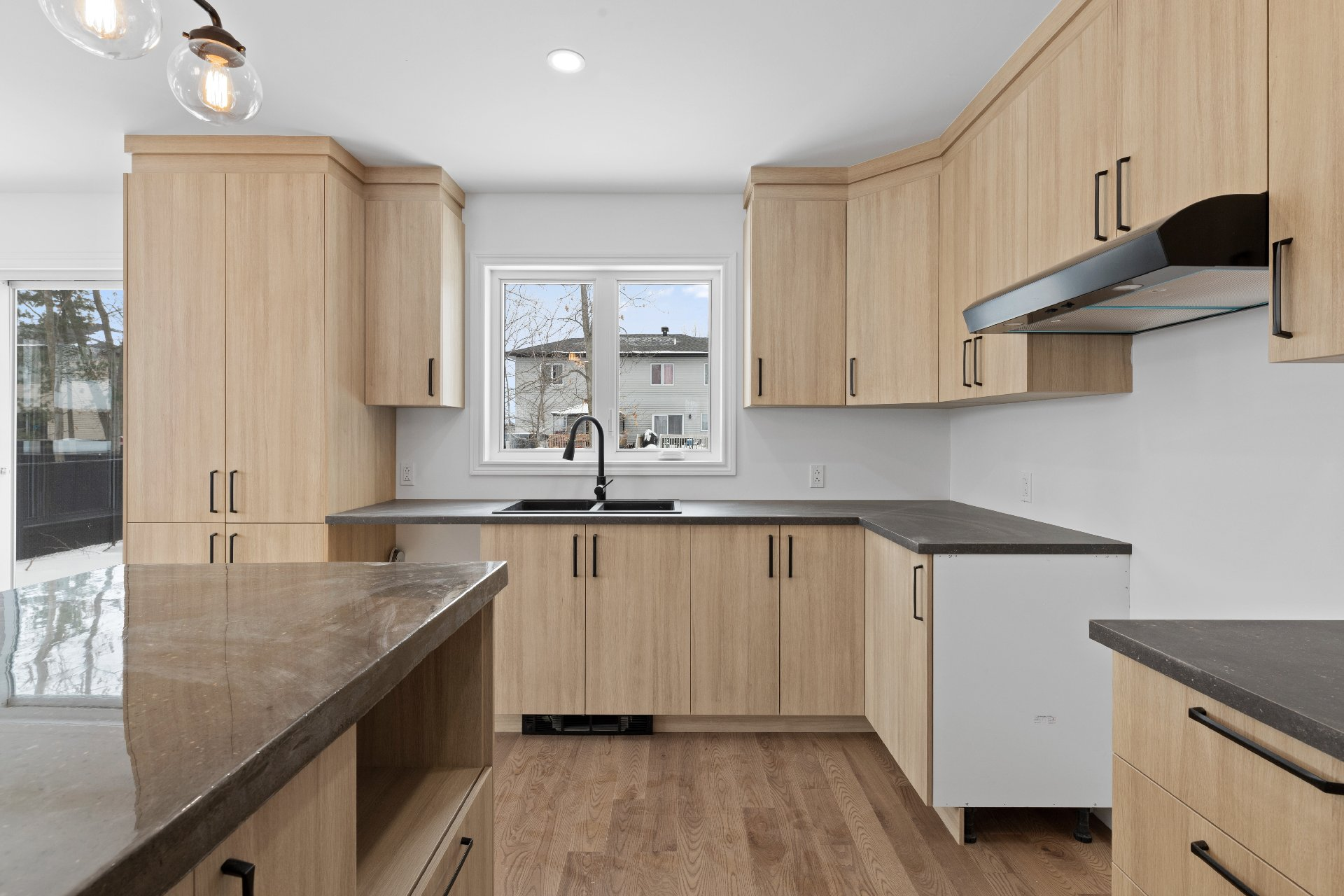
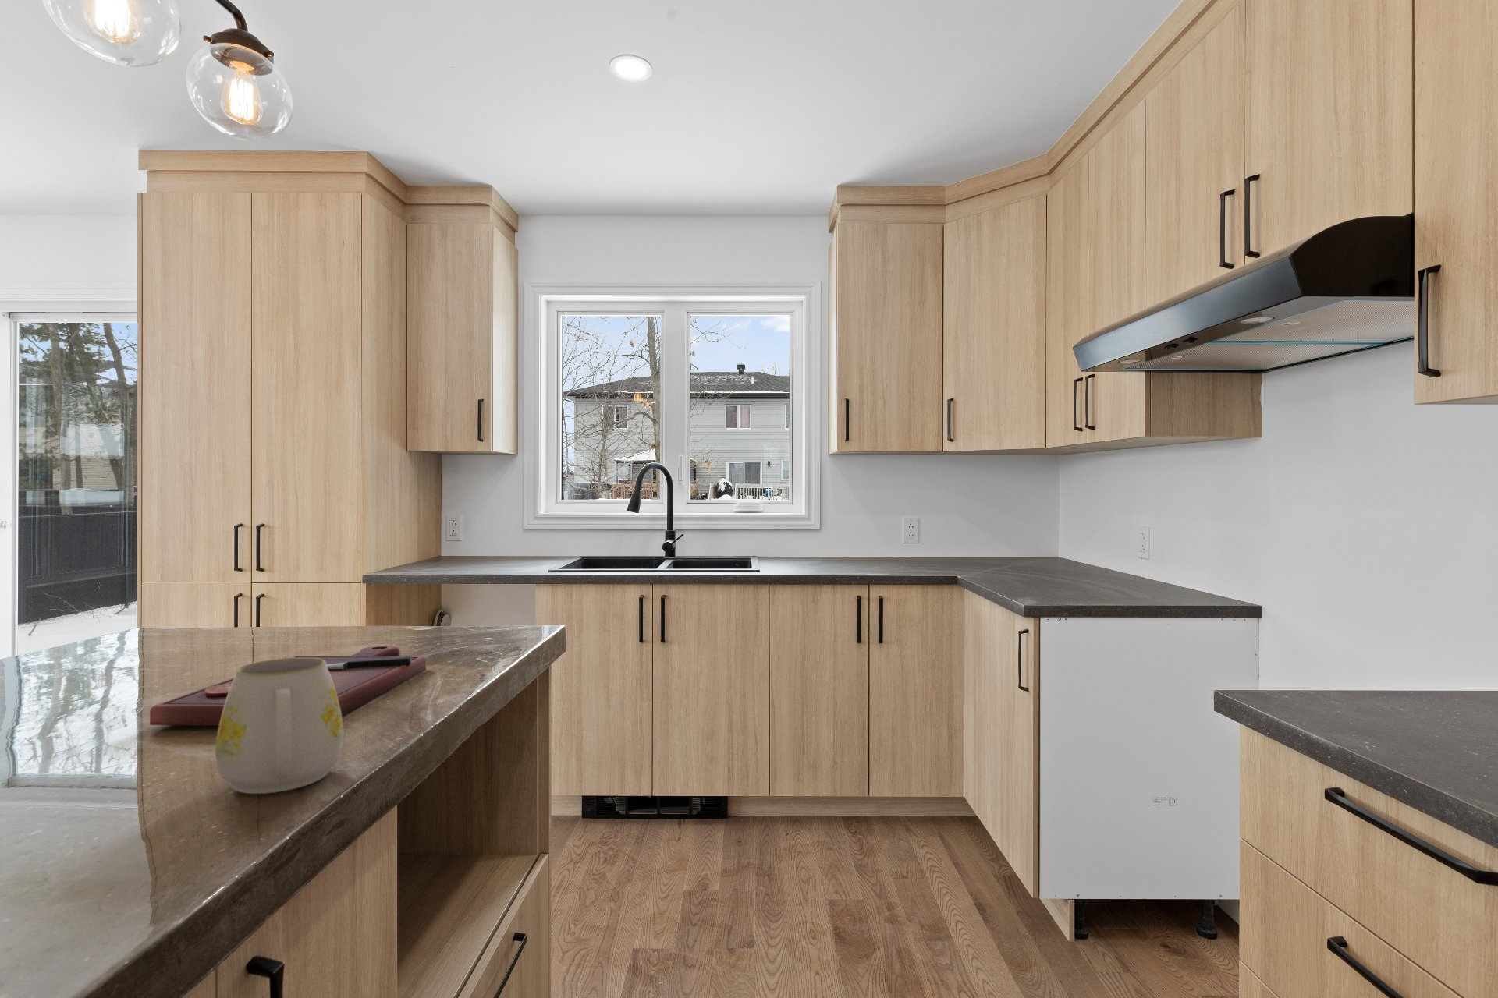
+ mug (282, 726)
+ cutting board (308, 657)
